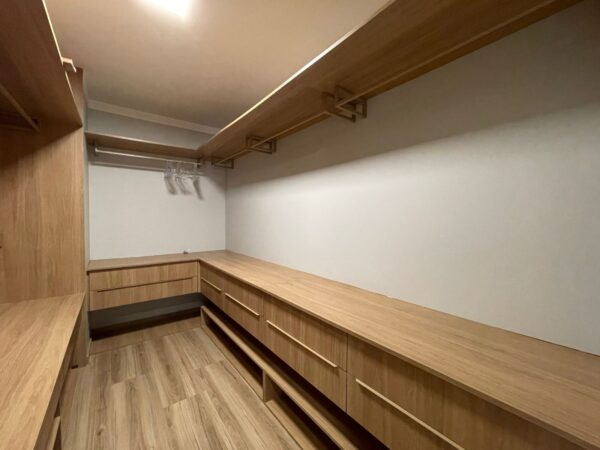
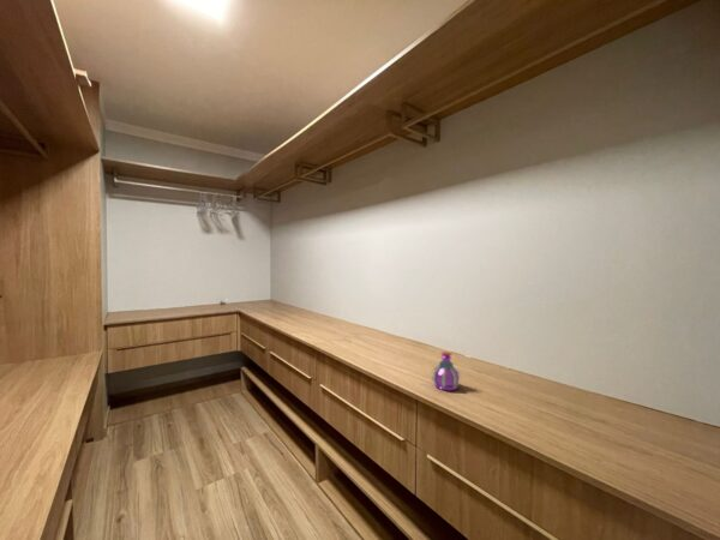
+ perfume bottle (445, 370)
